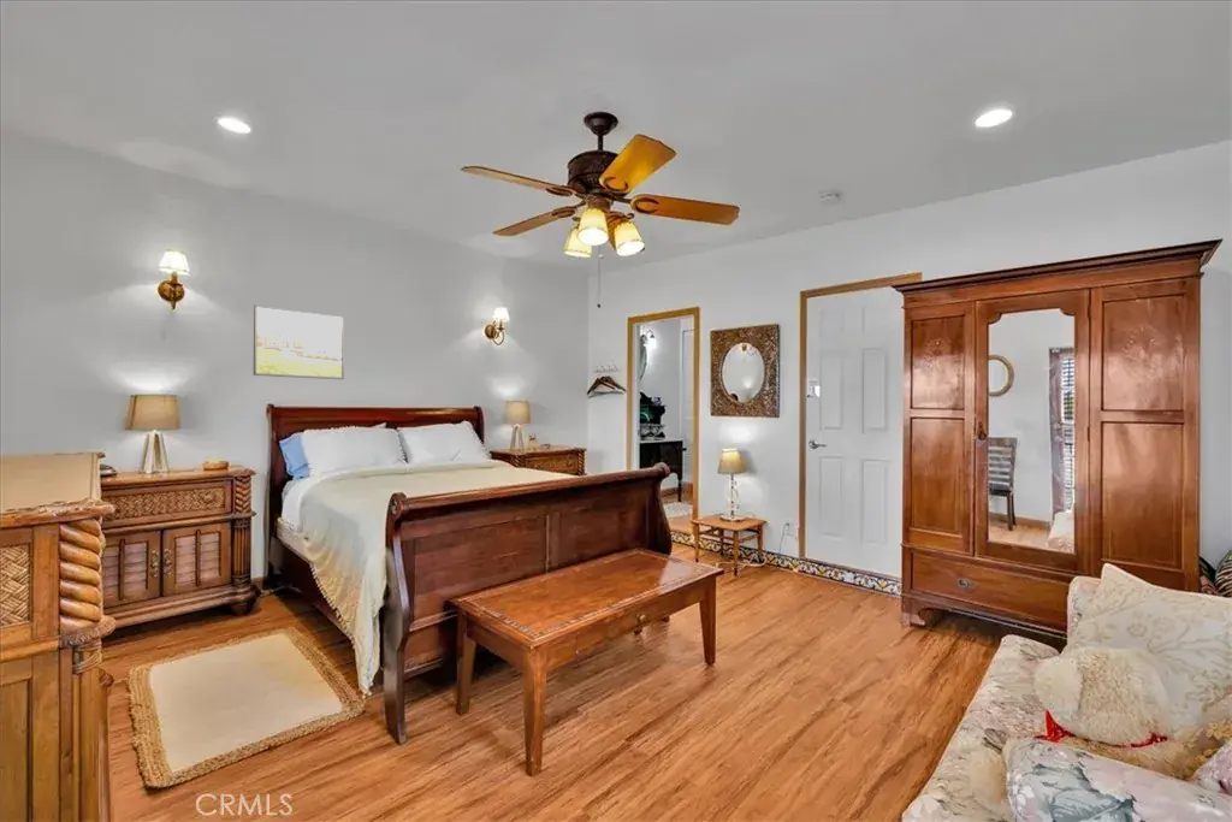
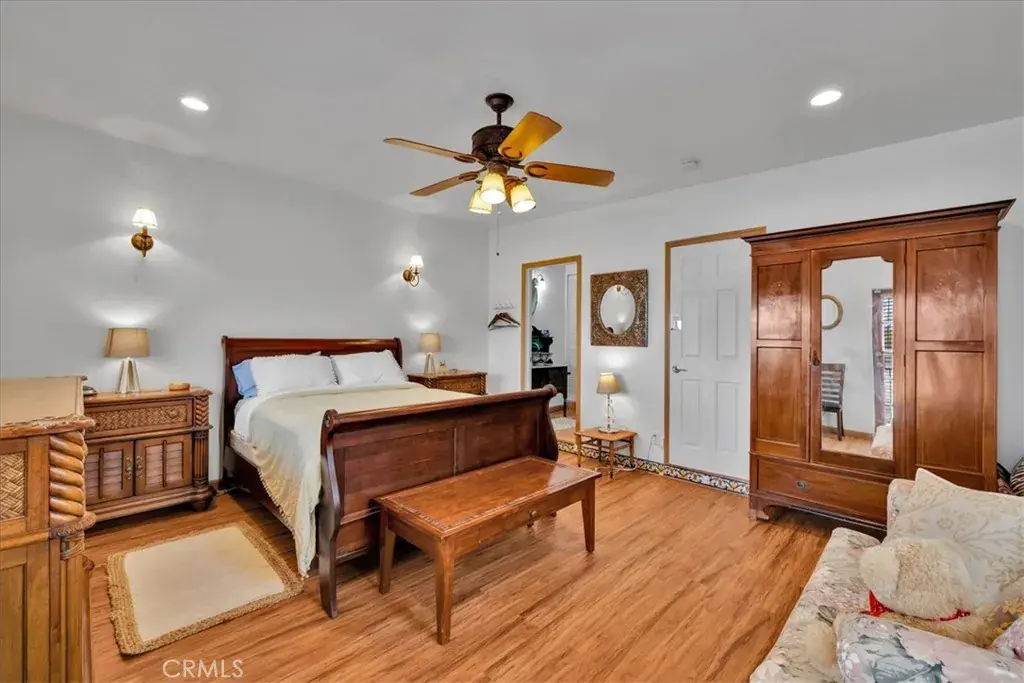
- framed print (301, 343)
